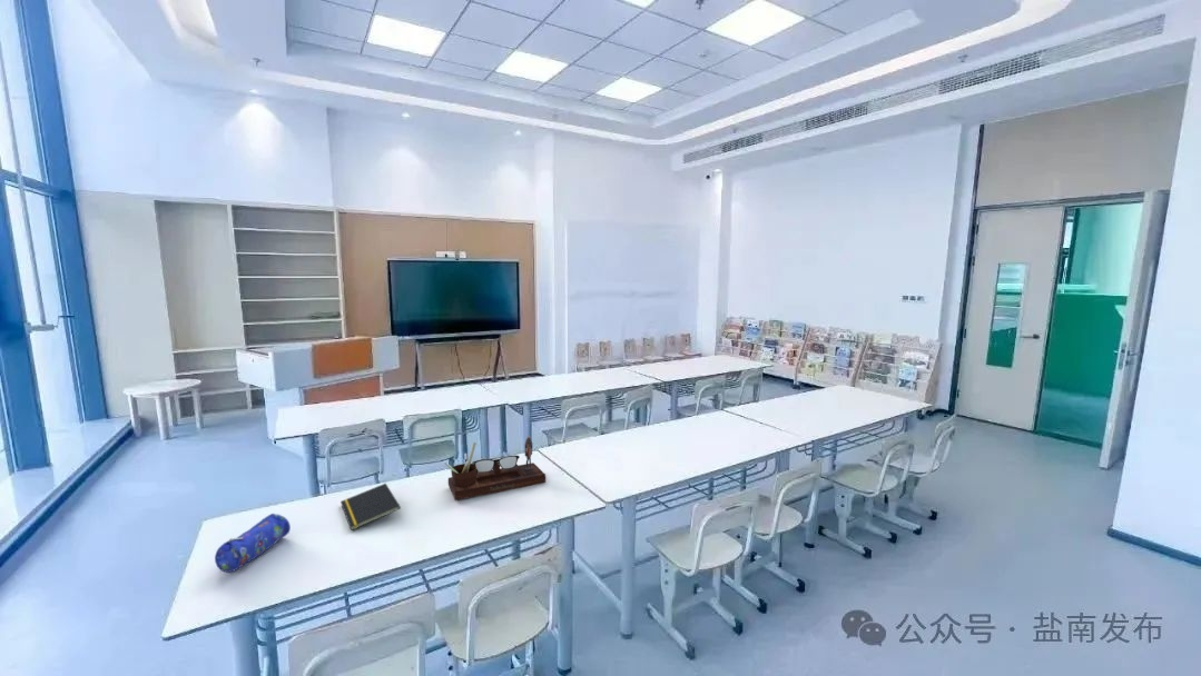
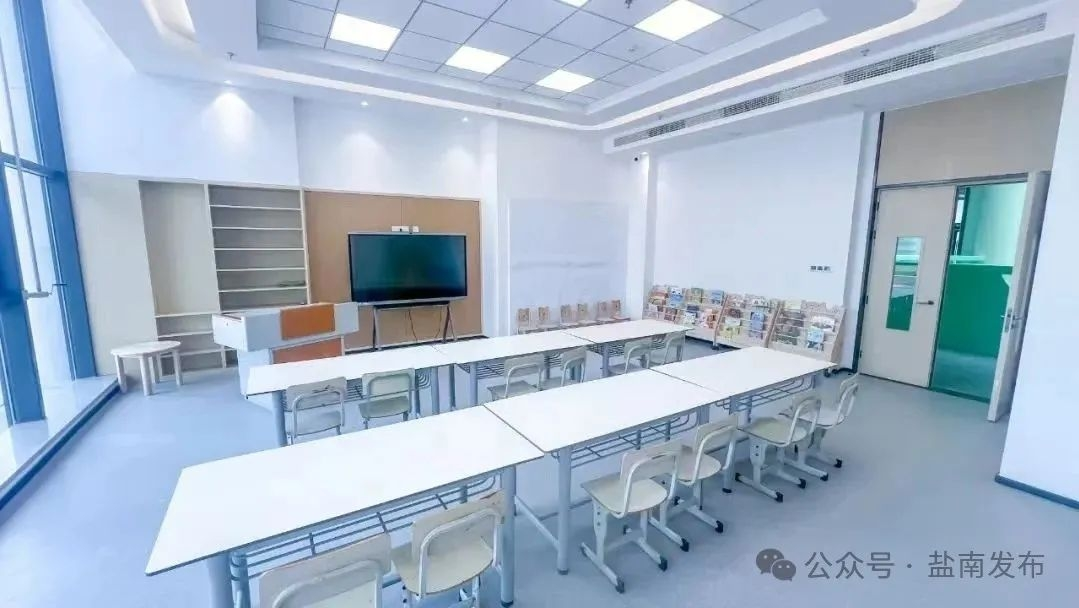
- pencil case (254, 539)
- notepad (370, 505)
- desk organizer (493, 464)
